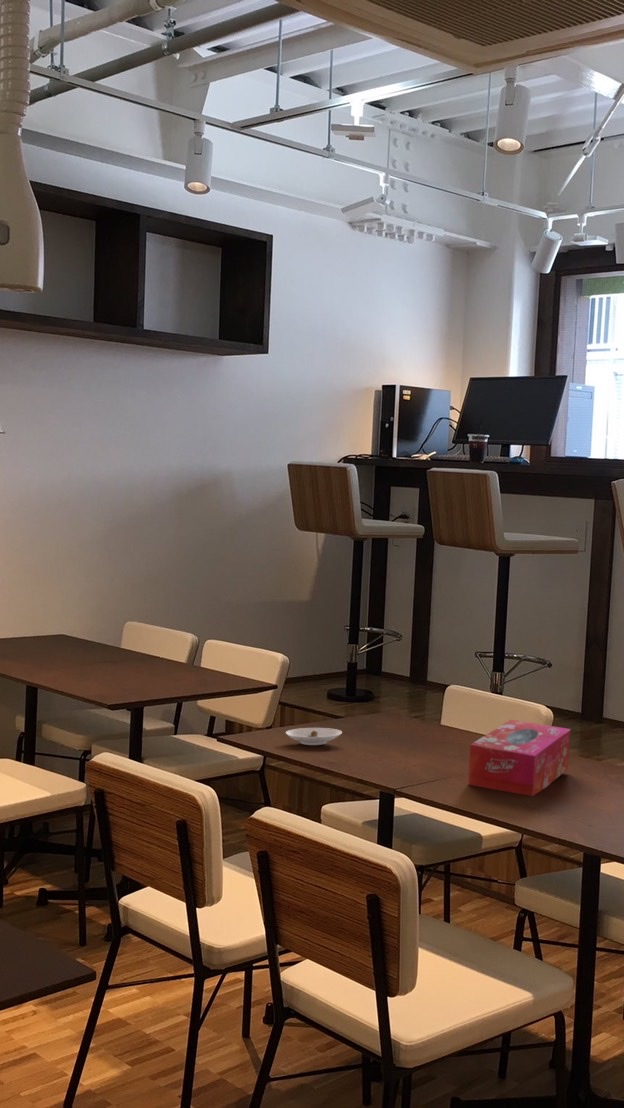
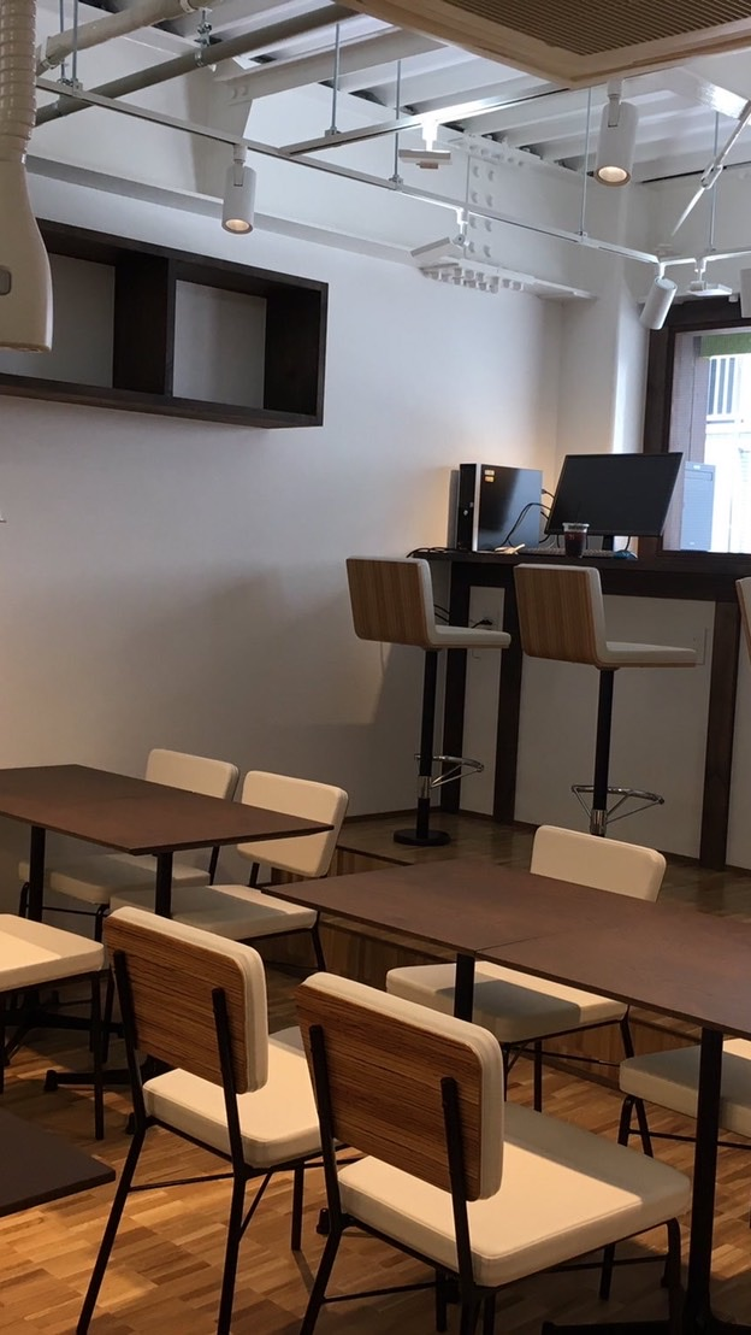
- saucer (313, 736)
- tissue box (520, 757)
